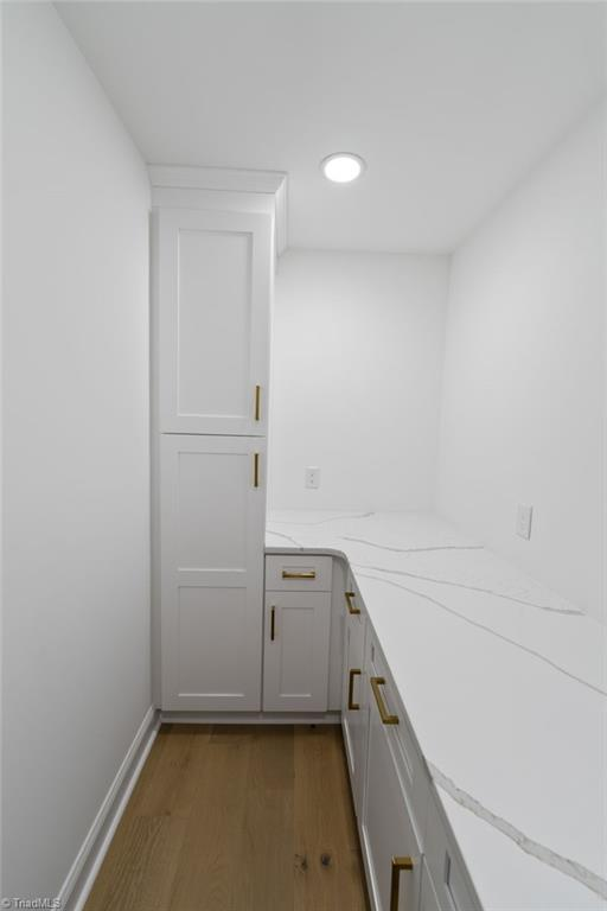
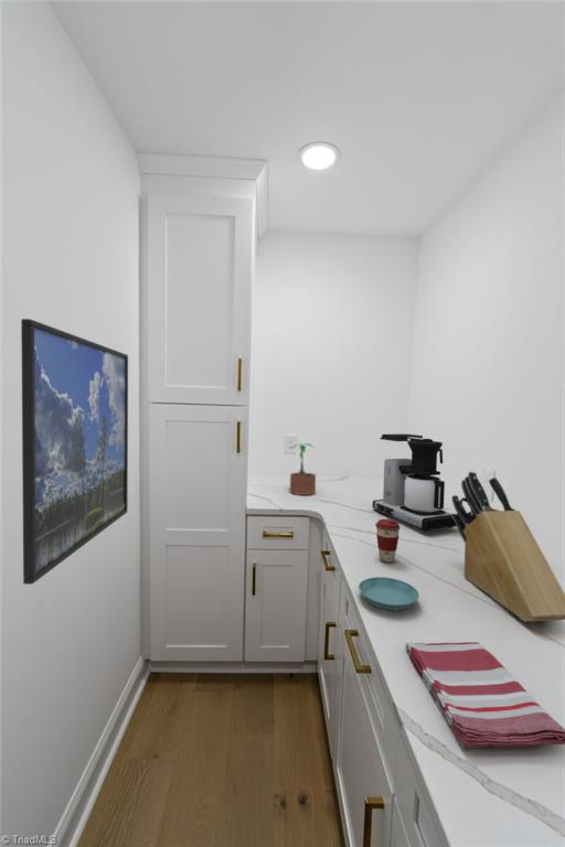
+ saucer (387, 594)
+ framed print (88, 441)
+ coffee cup (387, 540)
+ potted plant (302, 468)
+ dish towel (473, 683)
+ knife block (502, 535)
+ coffee maker (414, 478)
